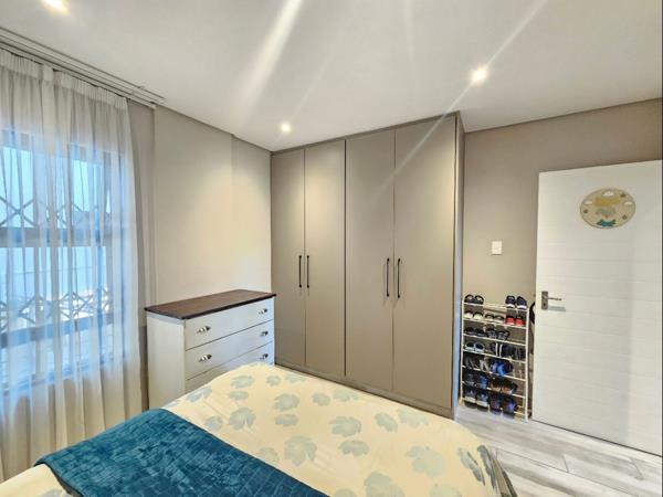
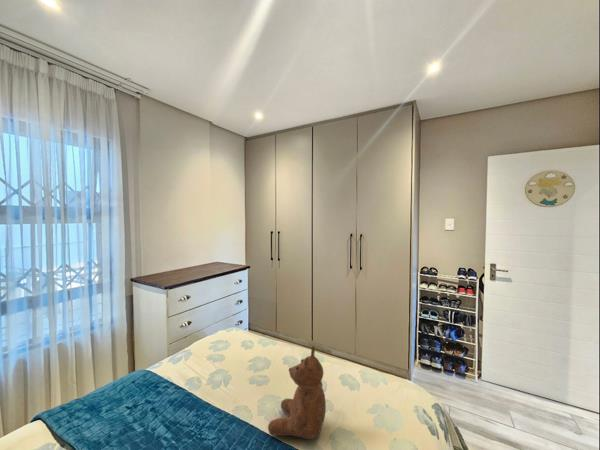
+ teddy bear (298, 389)
